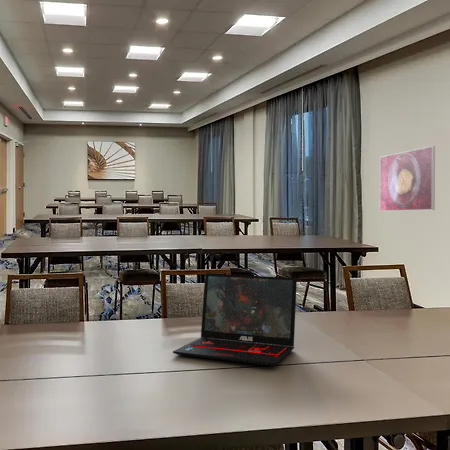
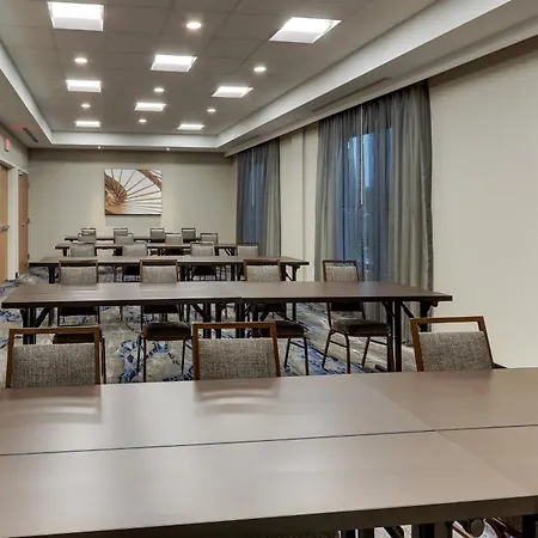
- laptop (236, 315)
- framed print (405, 181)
